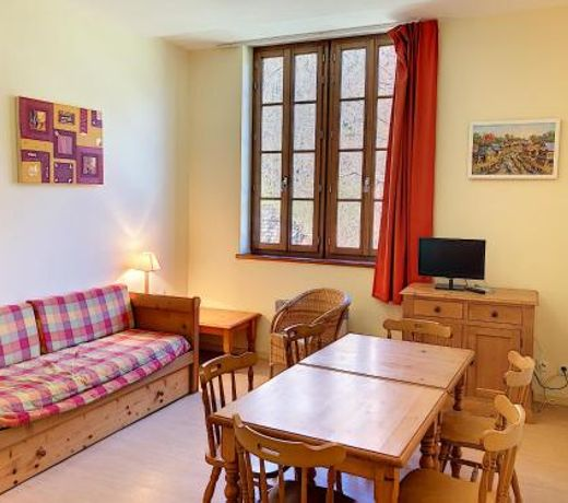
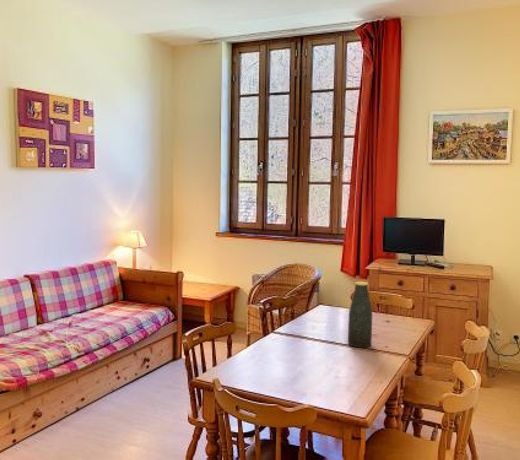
+ bottle (360, 313)
